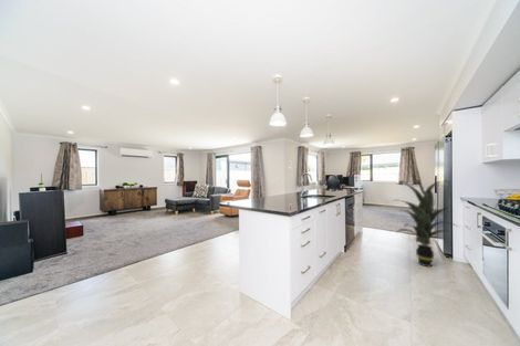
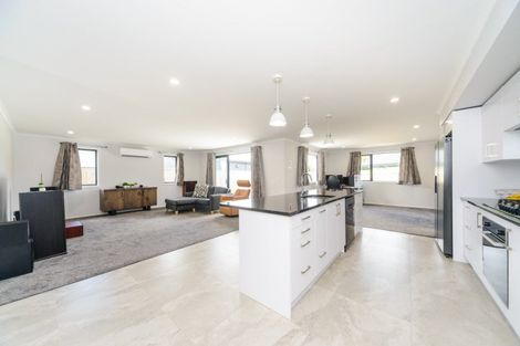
- indoor plant (419, 219)
